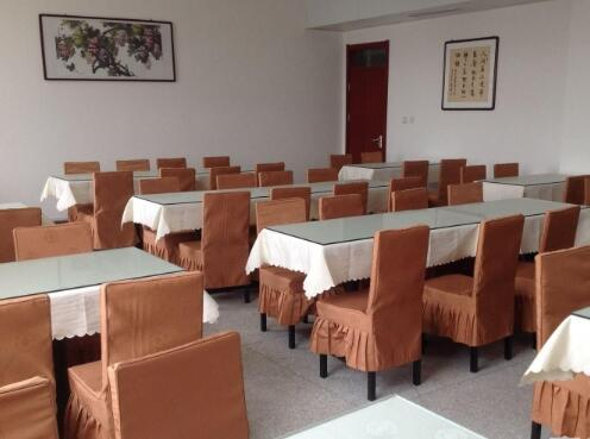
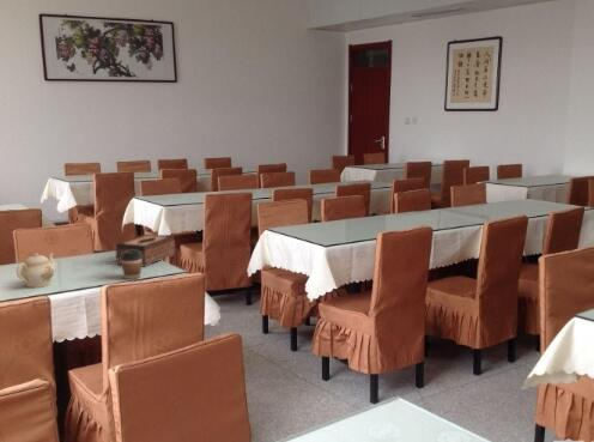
+ tissue box (146, 249)
+ coffee cup (131, 264)
+ teapot (36, 268)
